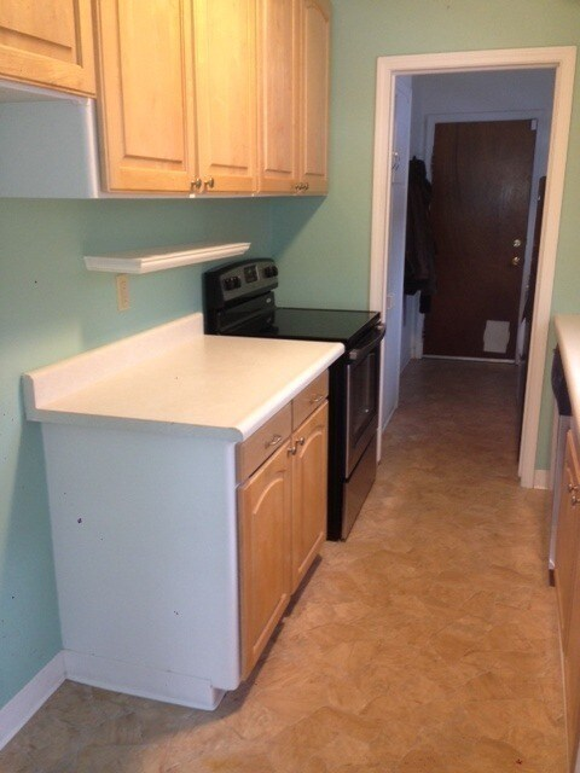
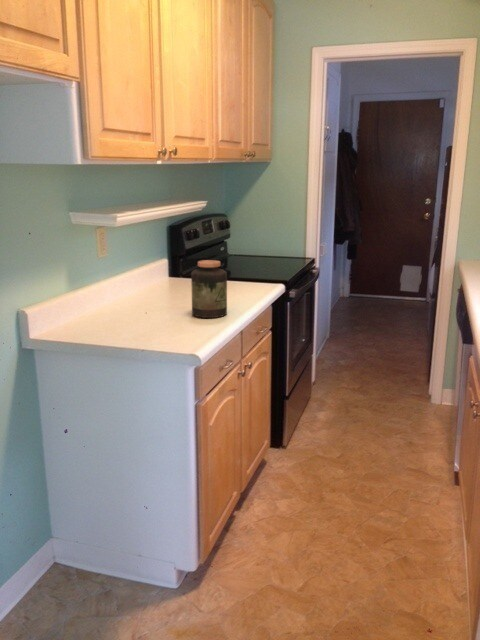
+ jar (209, 288)
